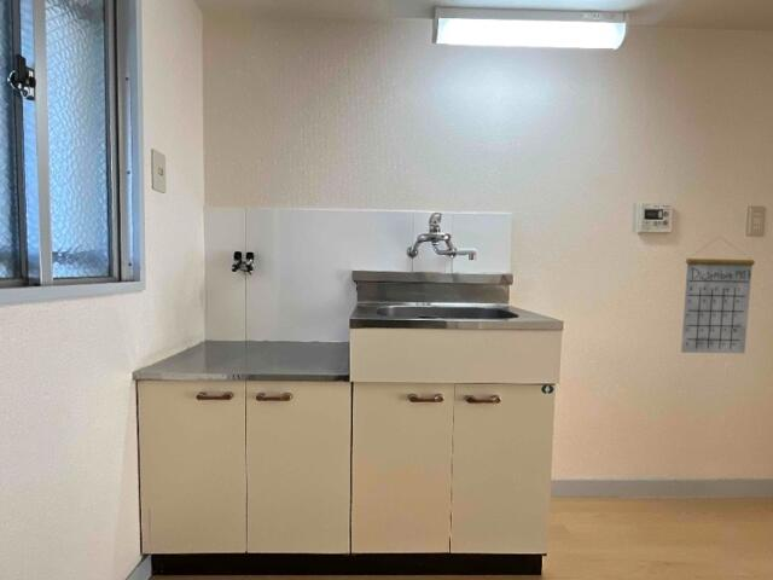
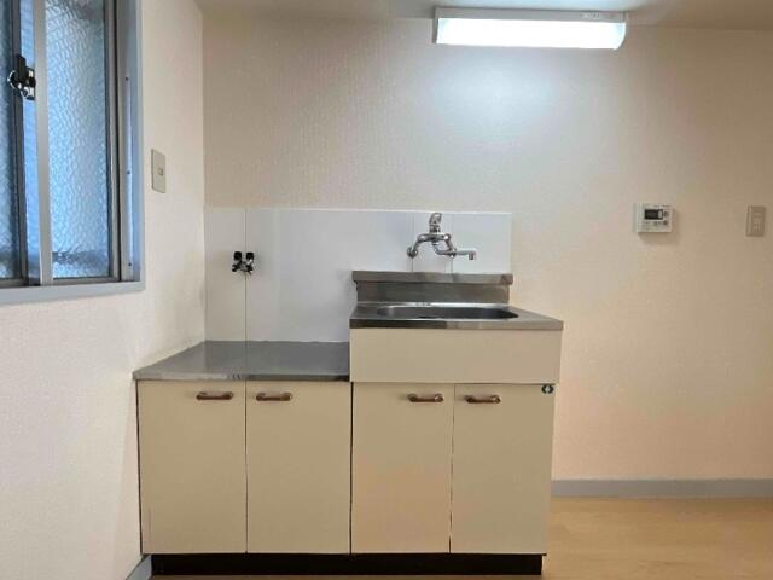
- calendar (716, 295)
